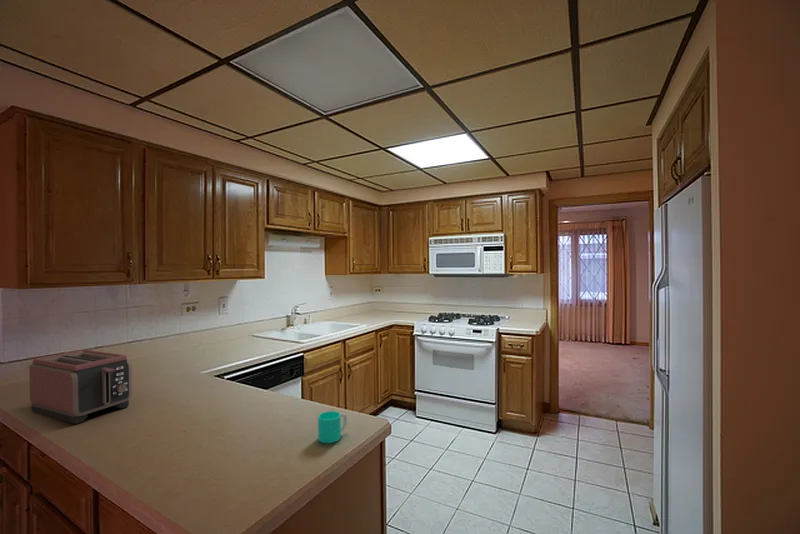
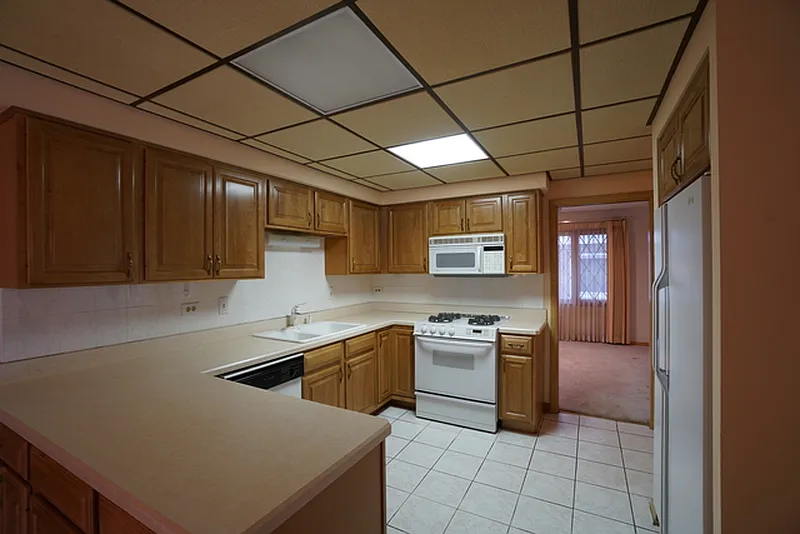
- toaster (84, 384)
- cup (333, 425)
